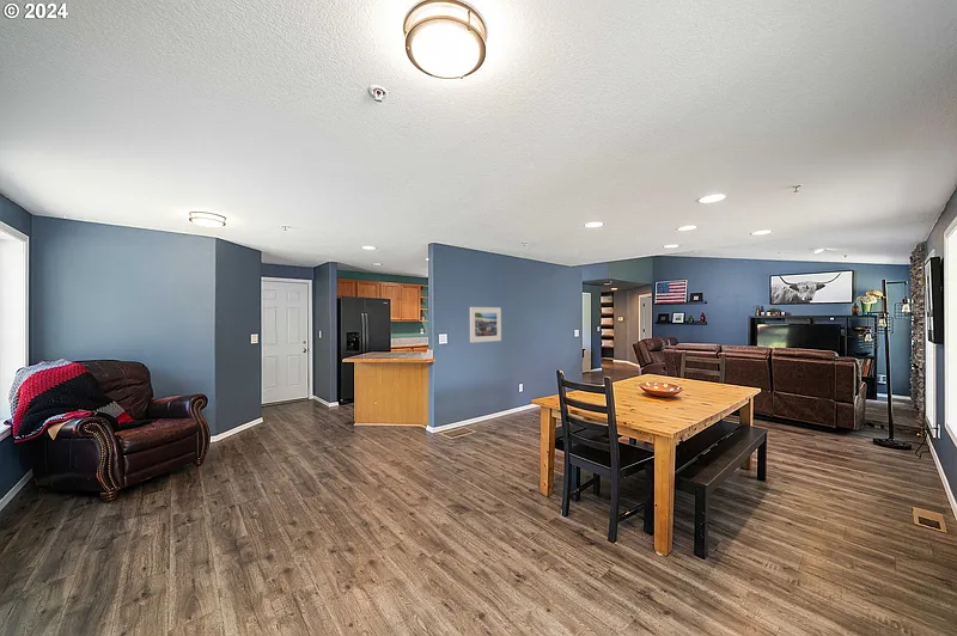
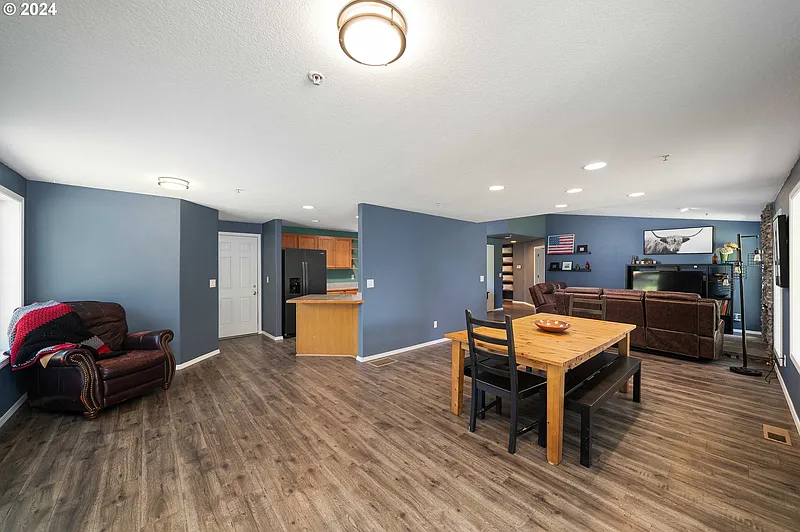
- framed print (486, 324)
